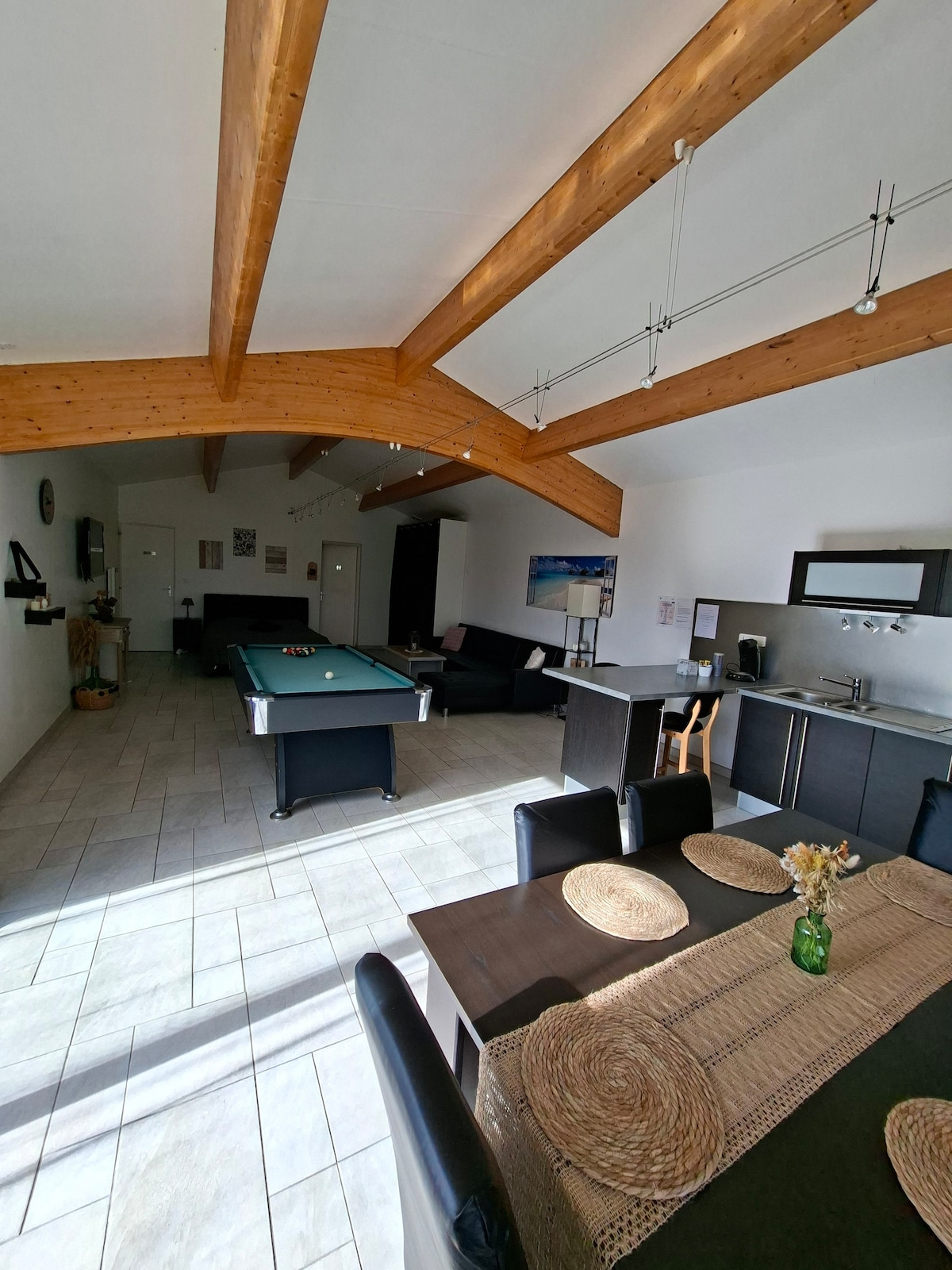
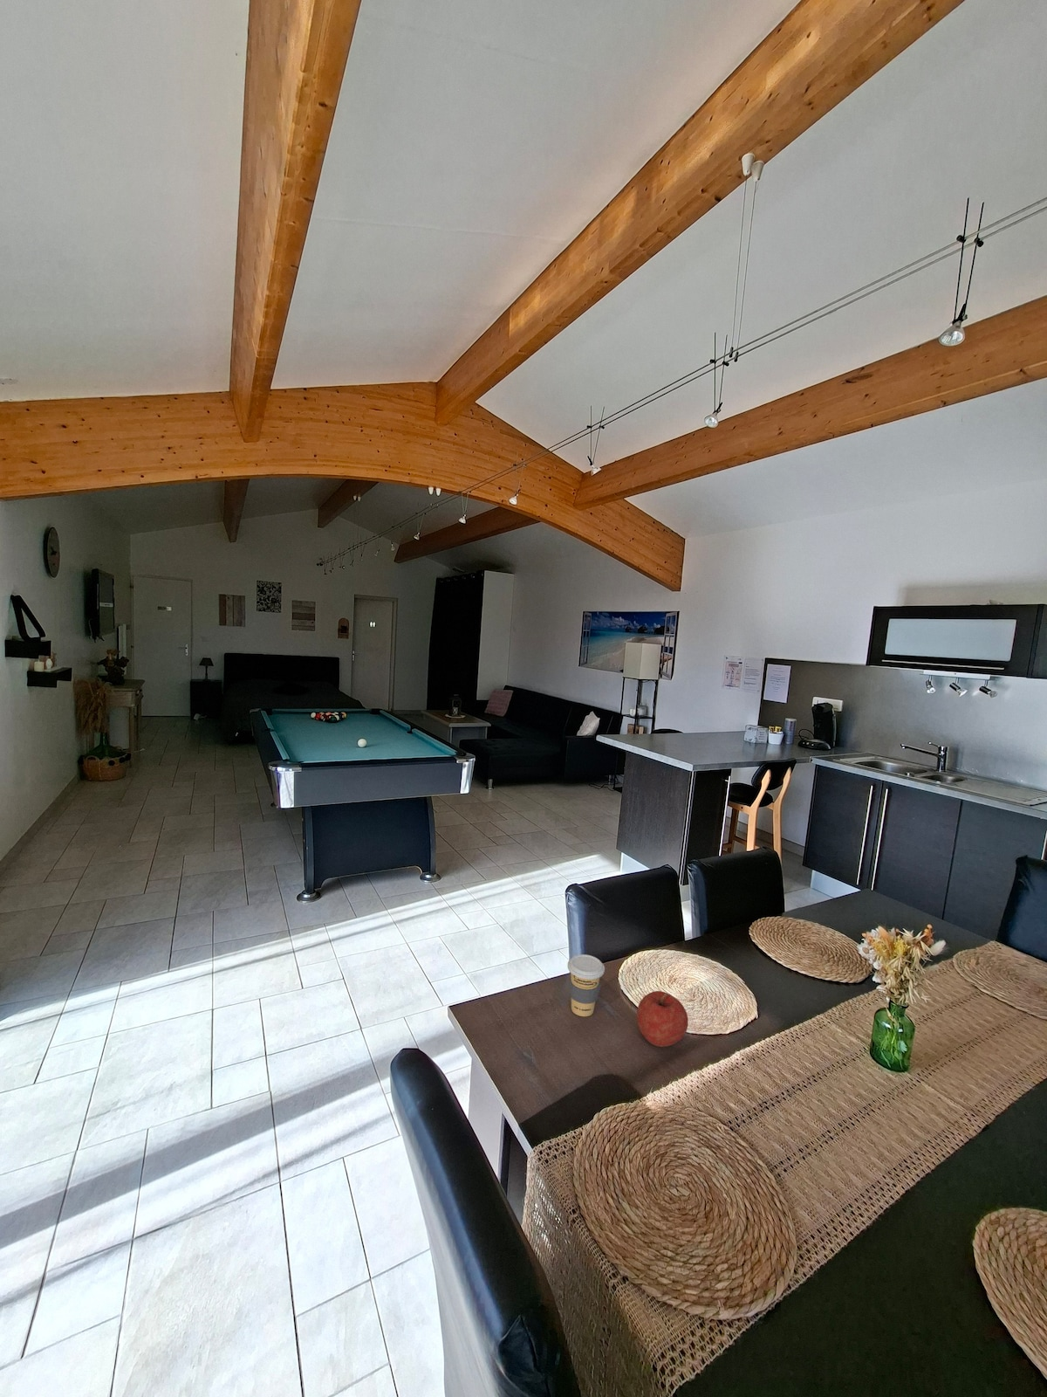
+ fruit (662, 1014)
+ coffee cup (584, 986)
